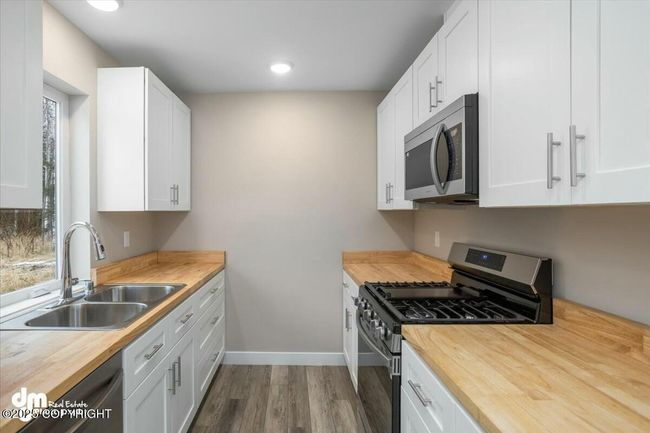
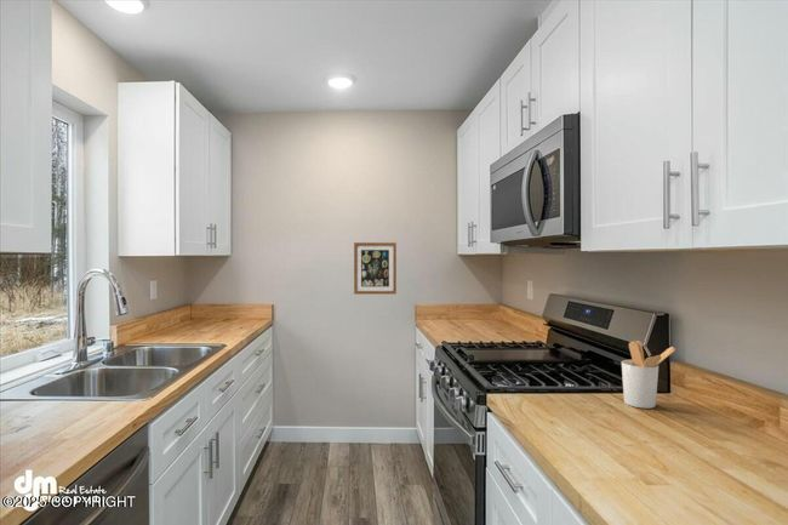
+ utensil holder (649, 373)
+ wall art (375, 268)
